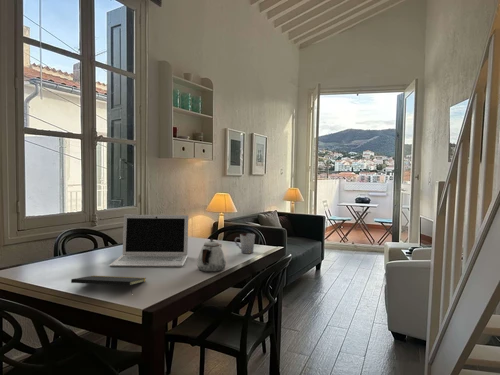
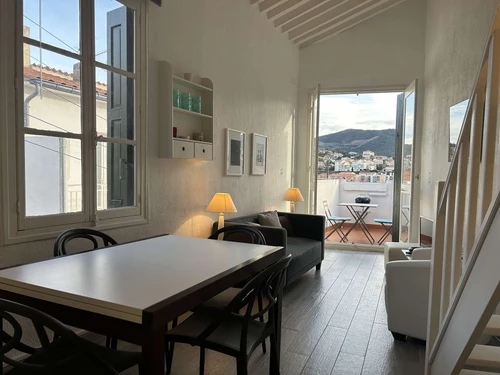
- cup (244, 243)
- teapot (212, 253)
- notepad (110, 280)
- laptop (151, 239)
